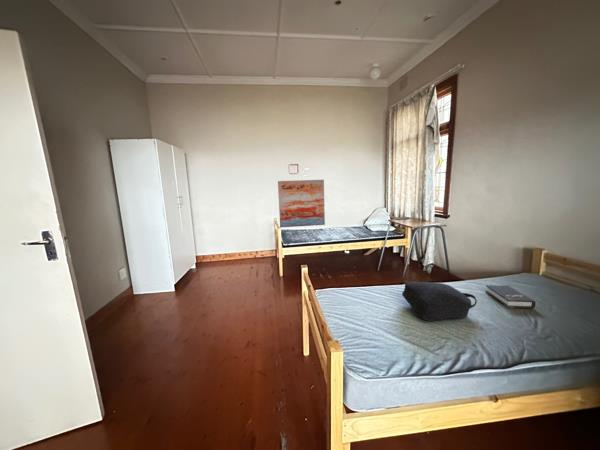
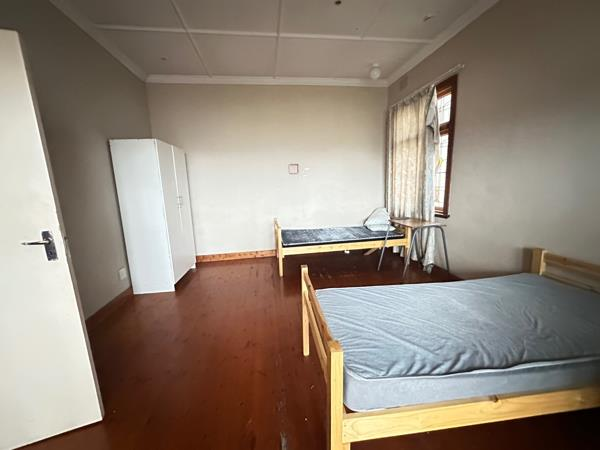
- hardback book (508, 296)
- wall art (301, 203)
- backpack (441, 298)
